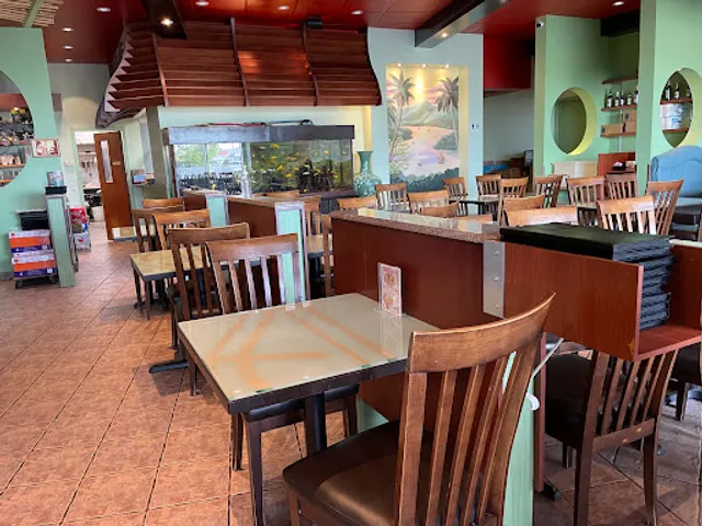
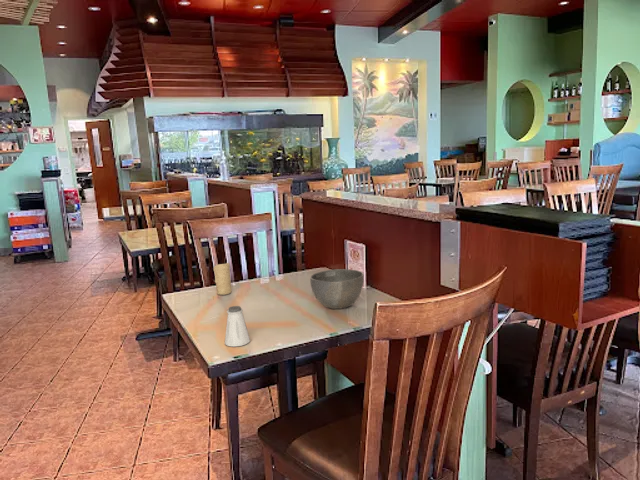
+ saltshaker (236, 324)
+ candle (223, 277)
+ bowl (337, 290)
